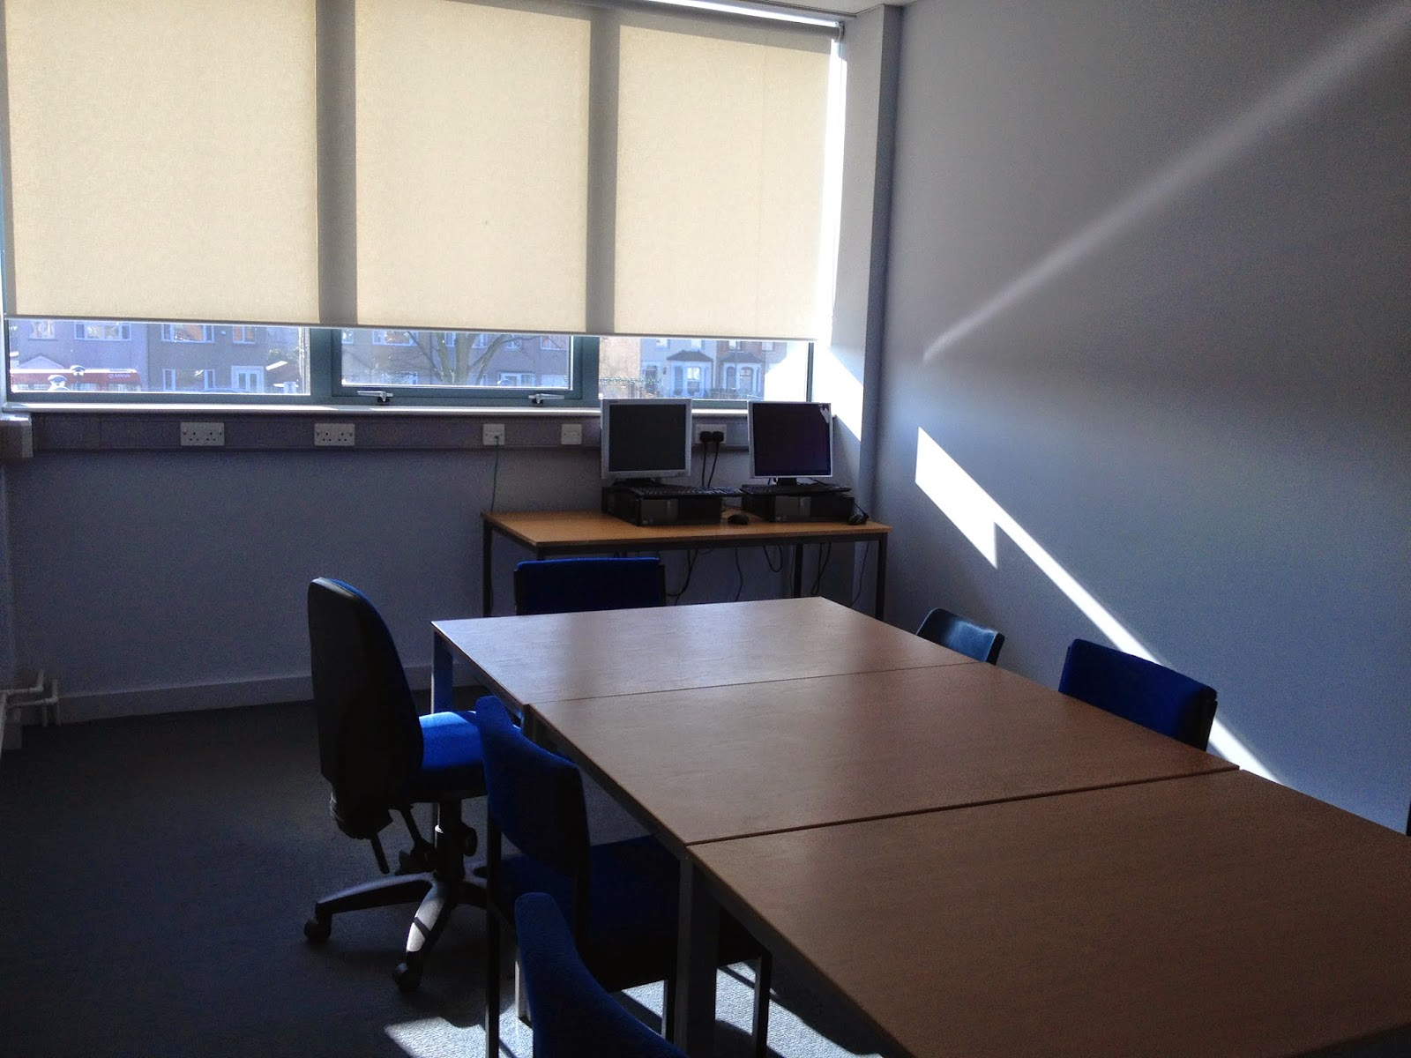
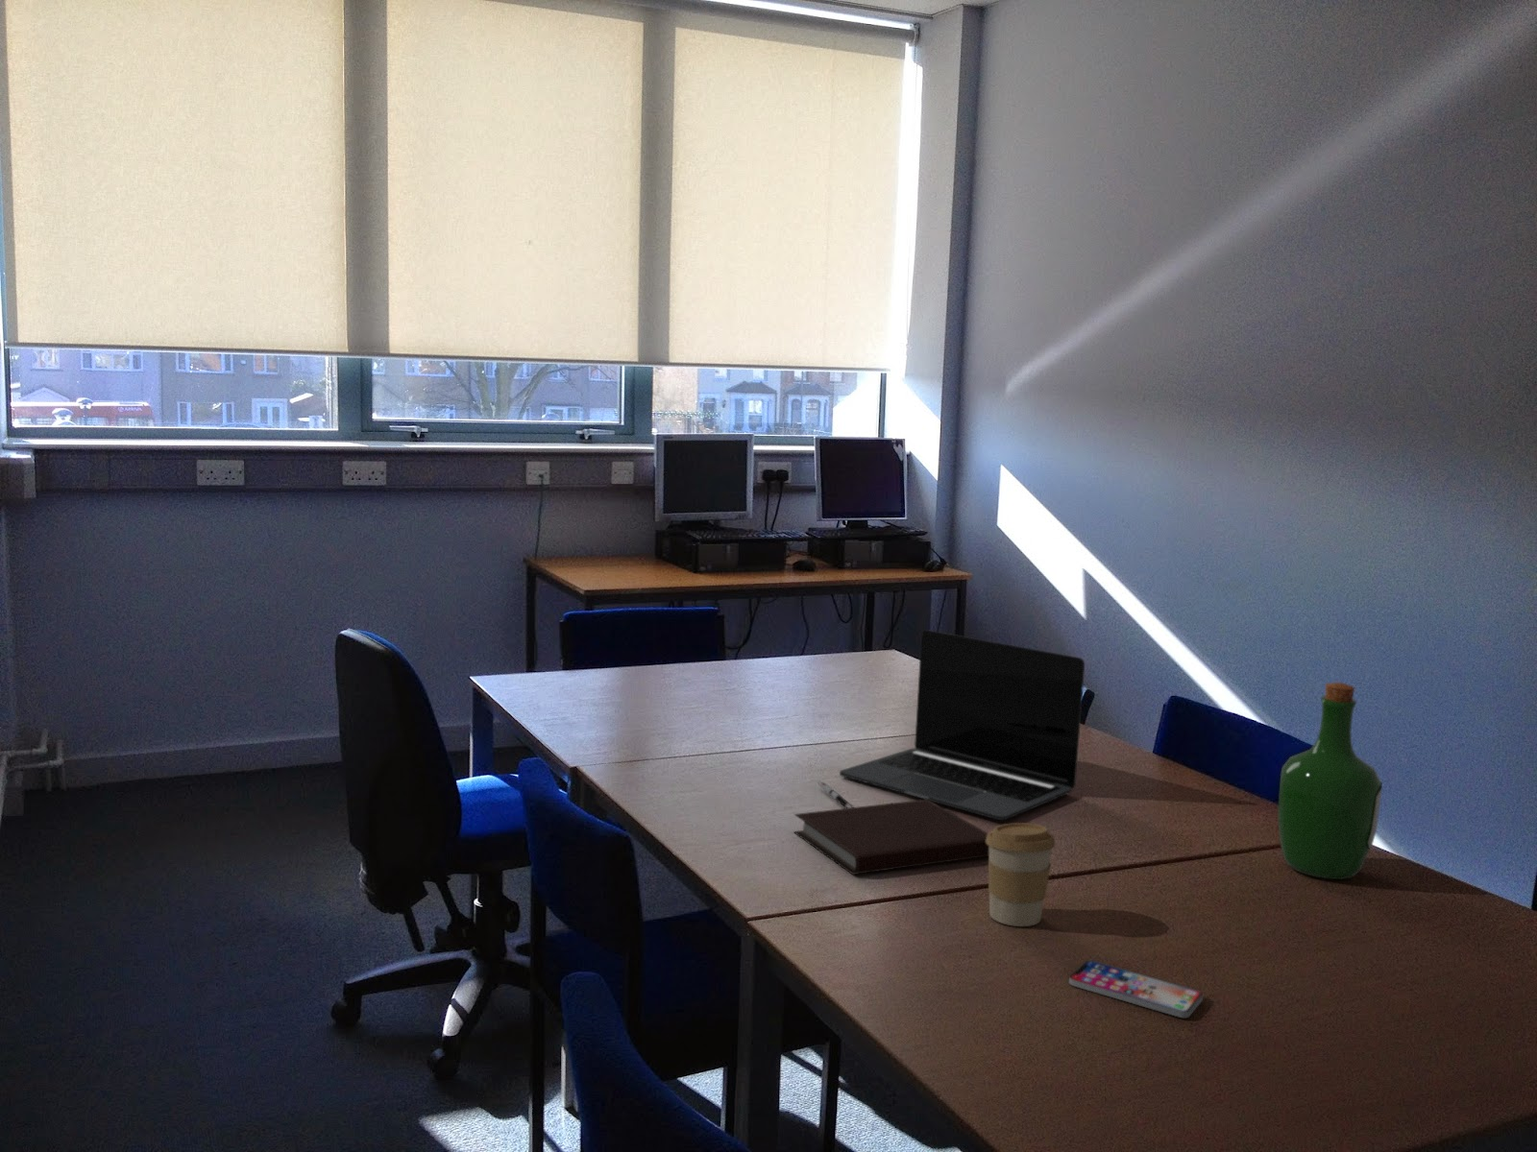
+ coffee cup (1018, 871)
+ pen (835, 795)
+ smartphone (1134, 987)
+ notebook (893, 835)
+ laptop (959, 718)
+ wine bottle (1330, 777)
